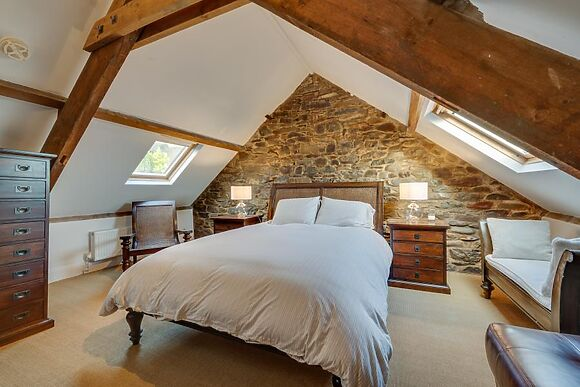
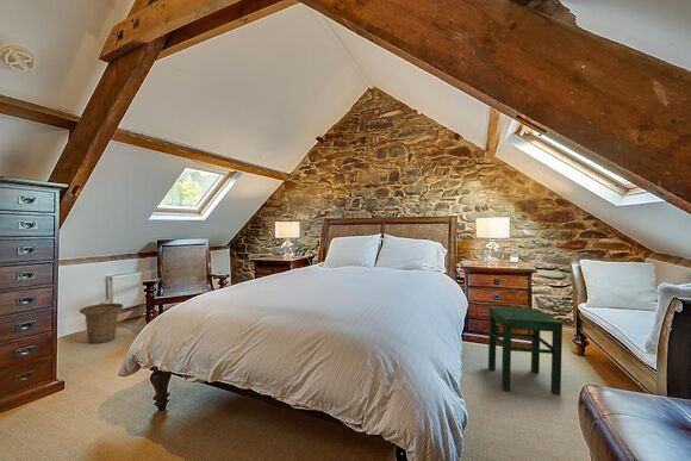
+ basket (101, 323)
+ stool (522, 348)
